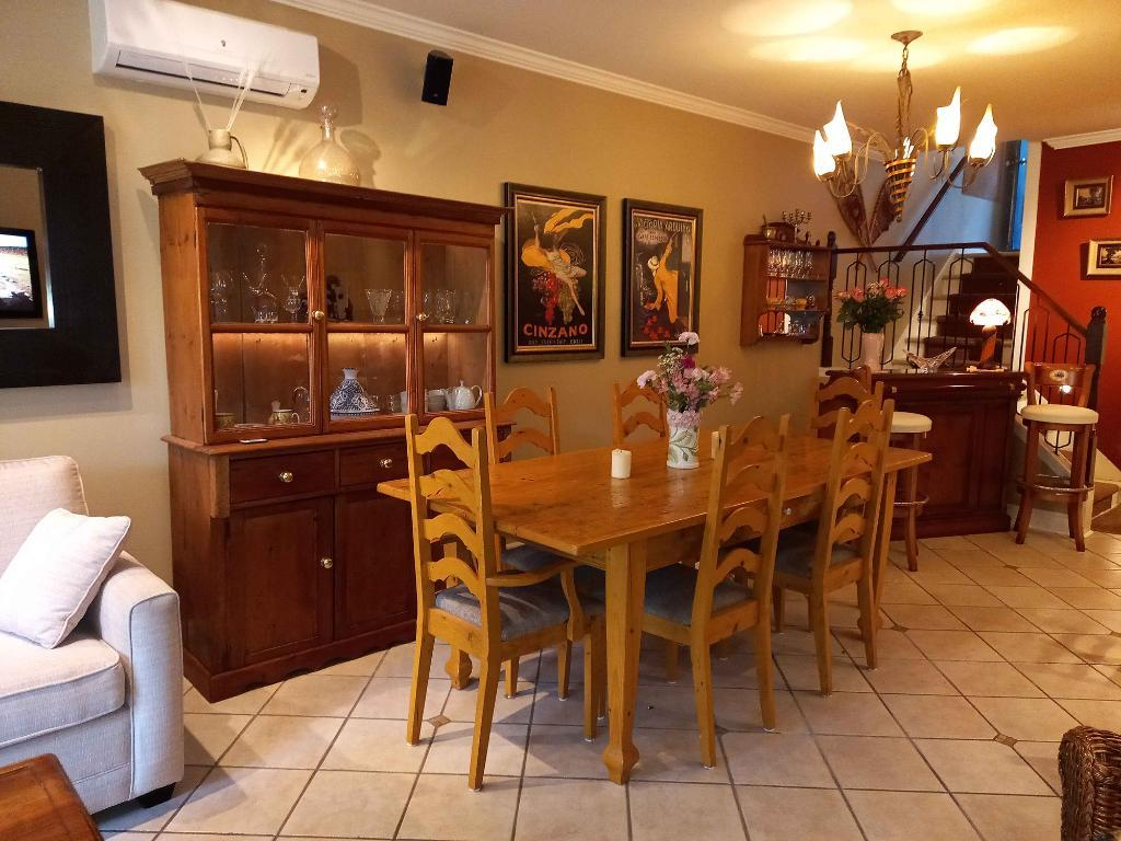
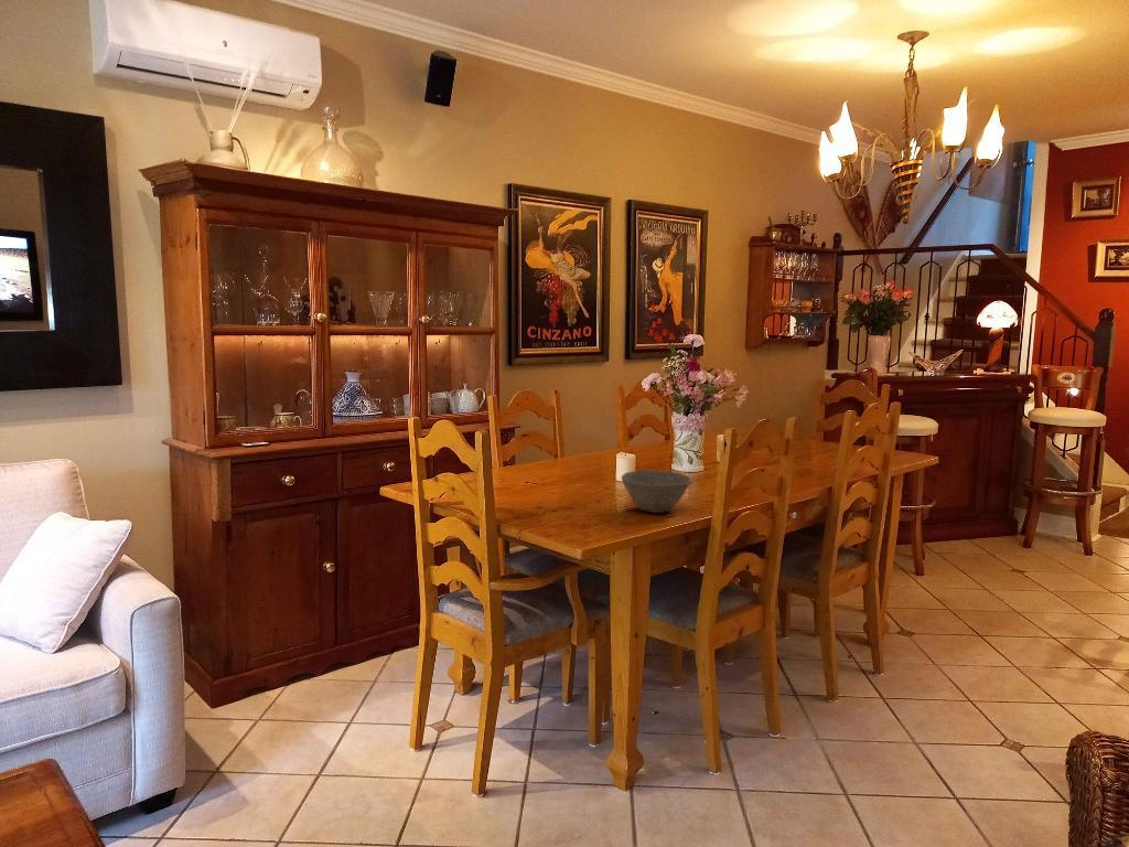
+ bowl (655, 492)
